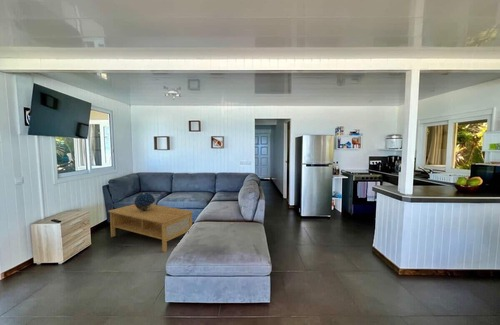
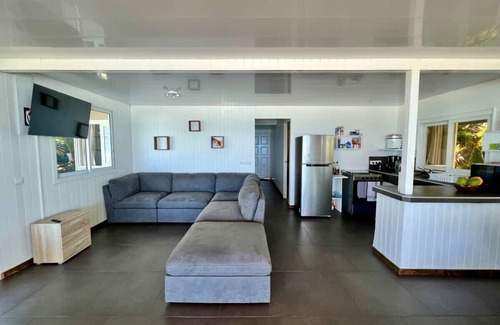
- decorative globe (144, 201)
- coffee table (151, 224)
